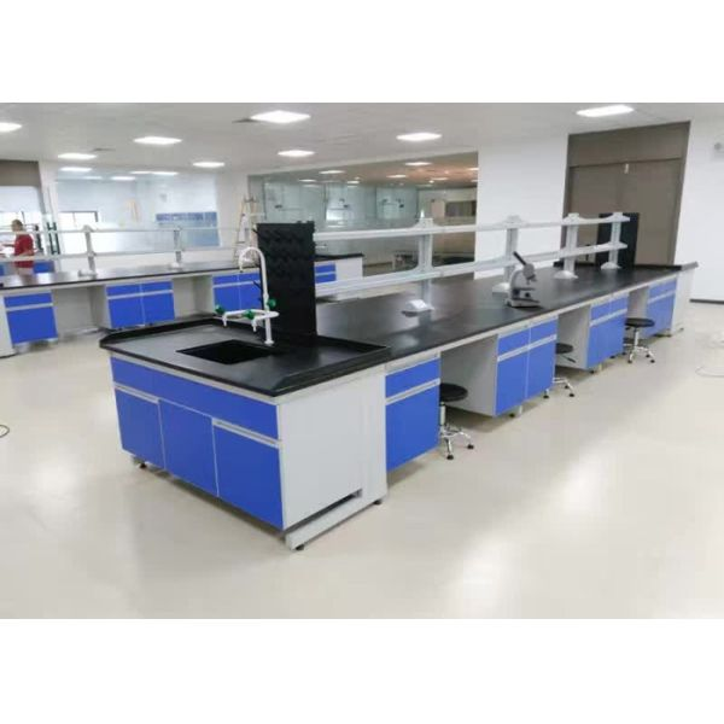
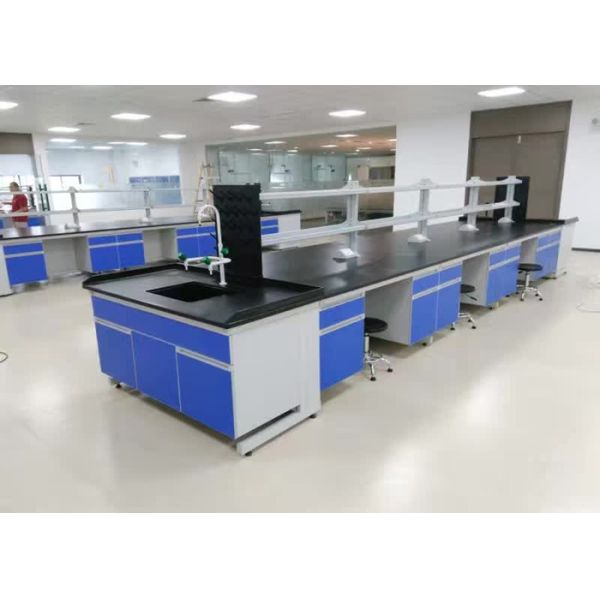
- microscope (525, 279)
